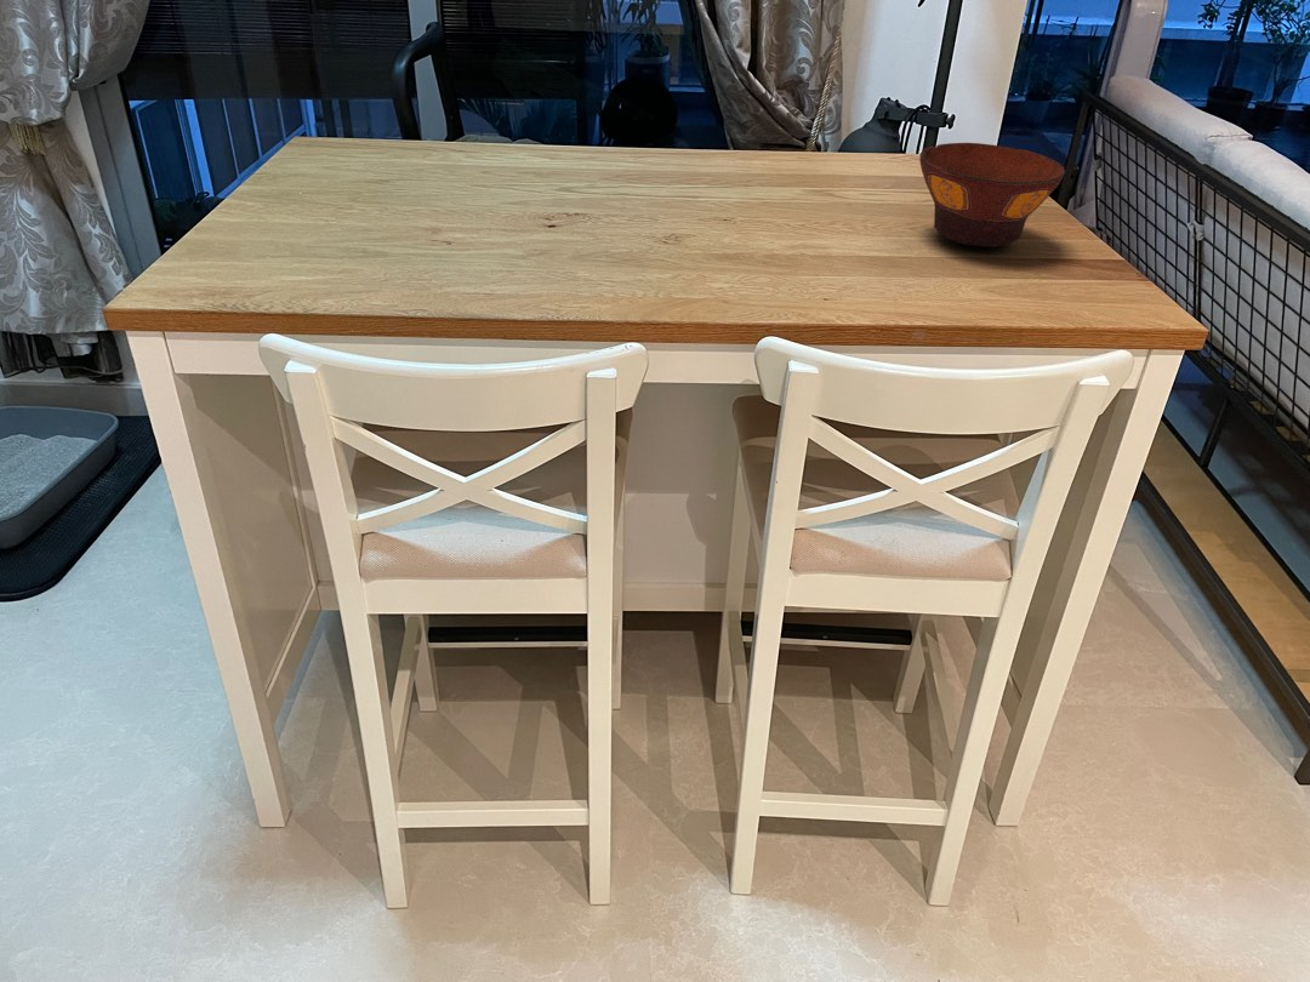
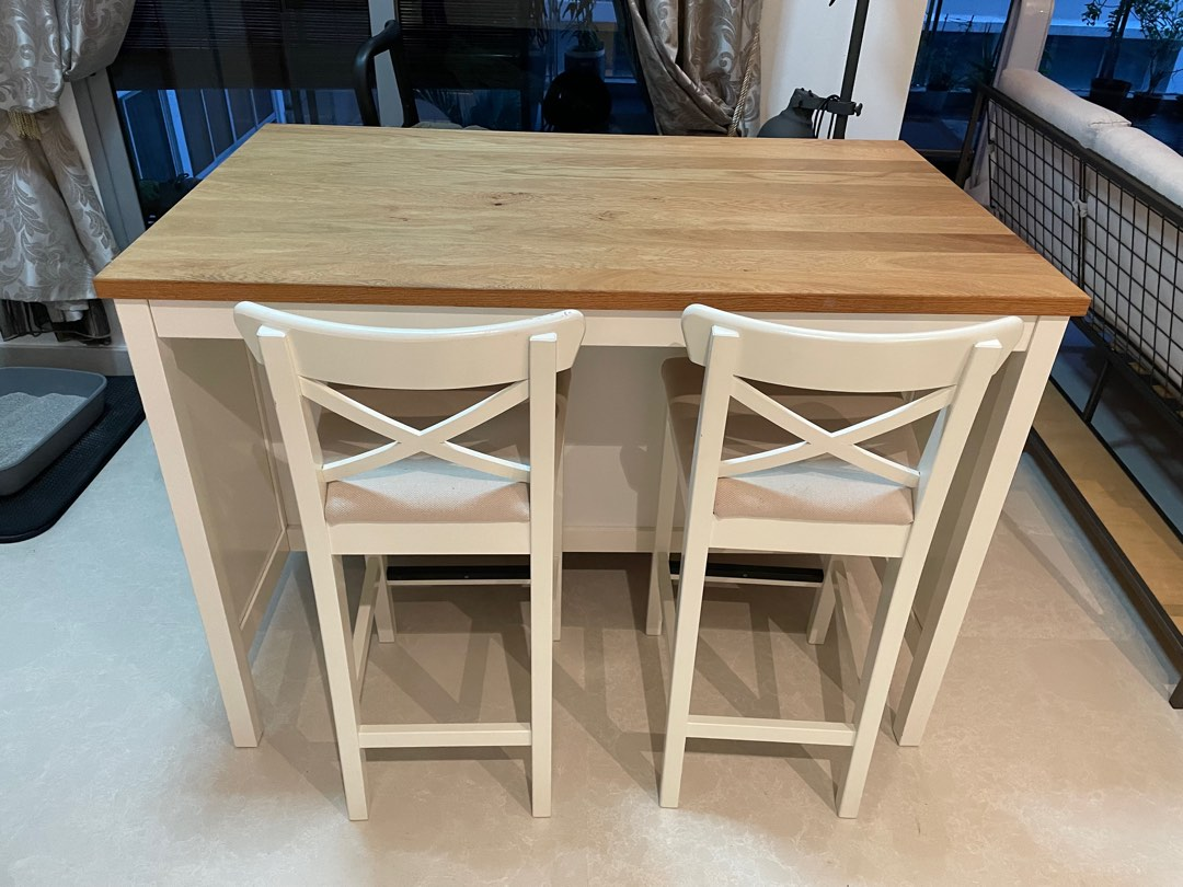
- bowl (981, 201)
